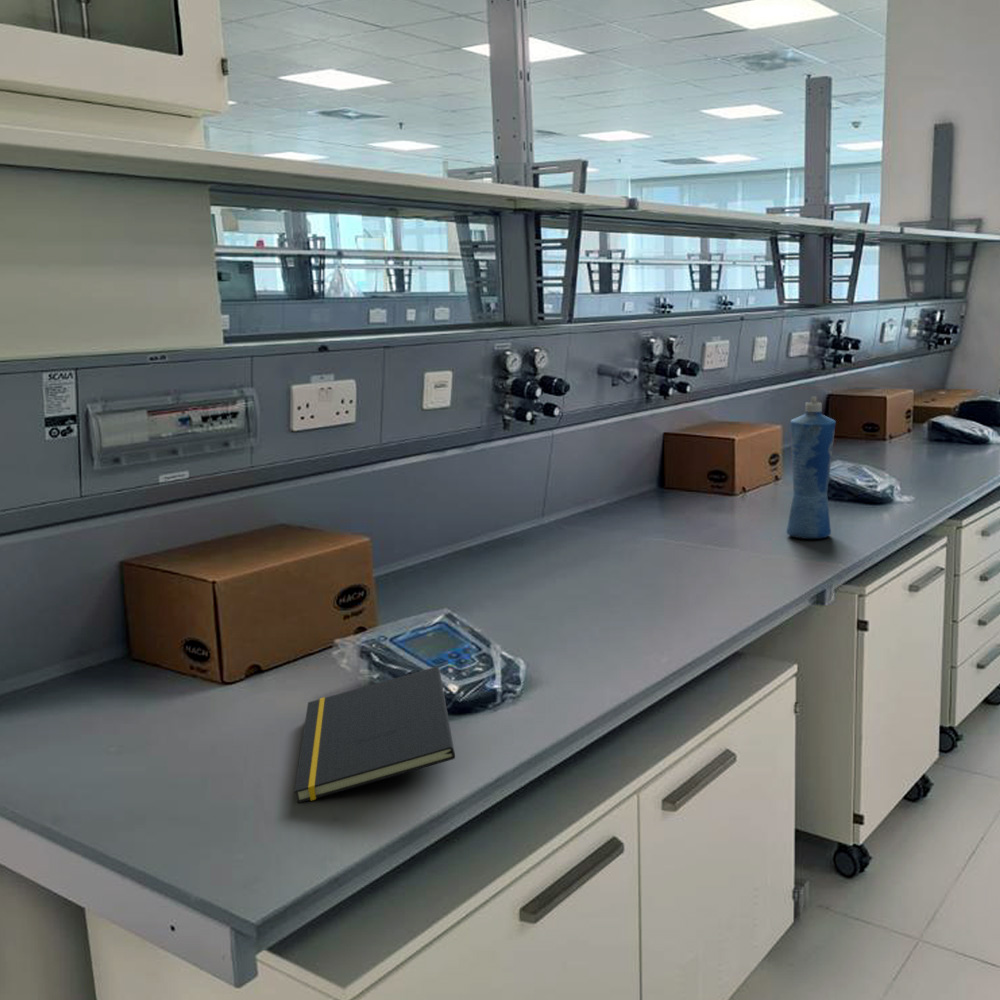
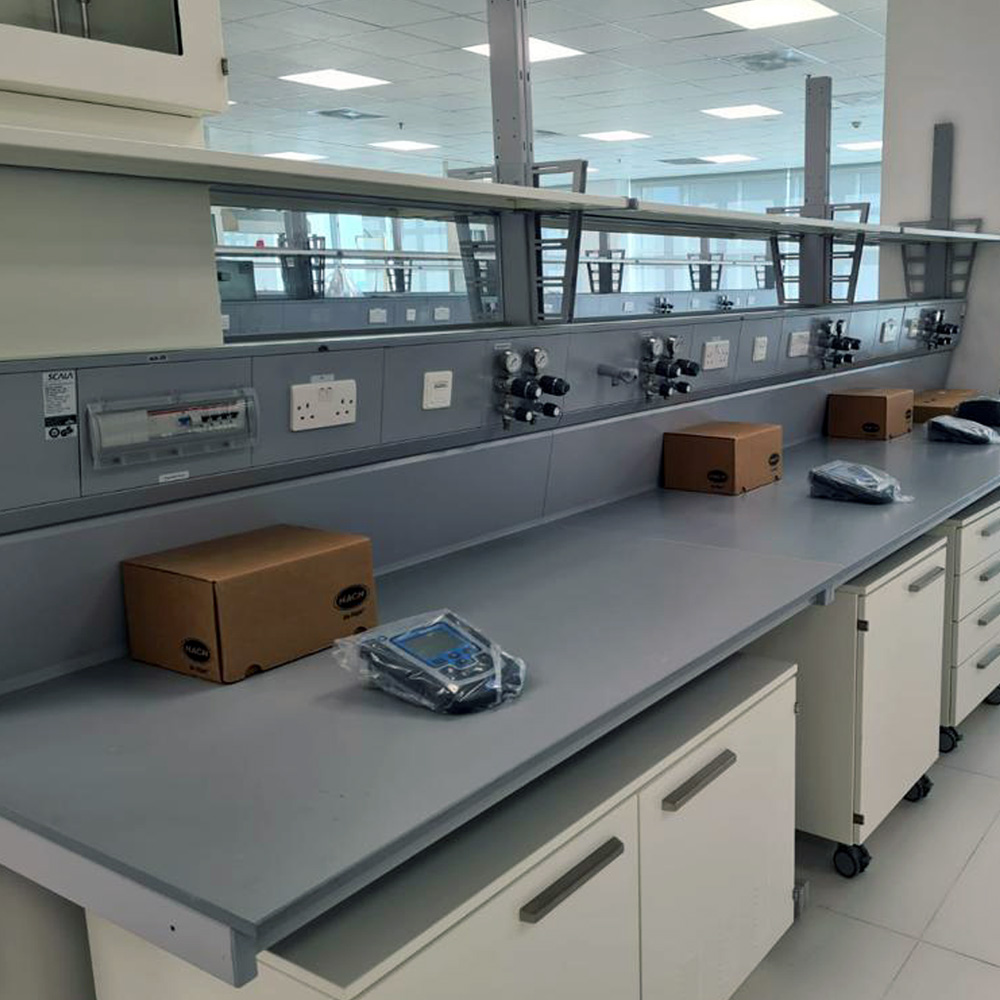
- notepad (374, 728)
- squeeze bottle (810, 466)
